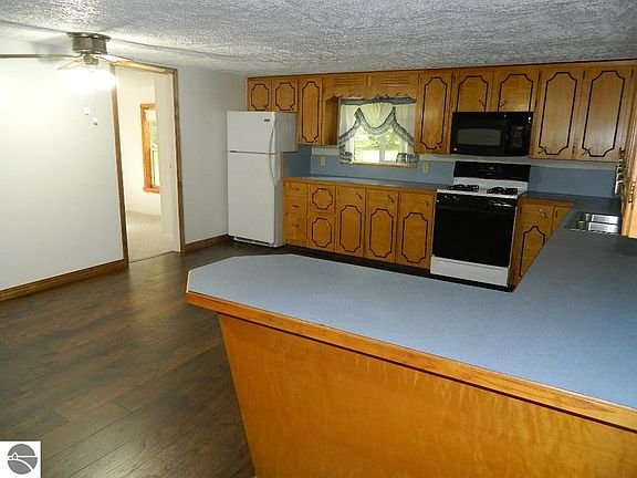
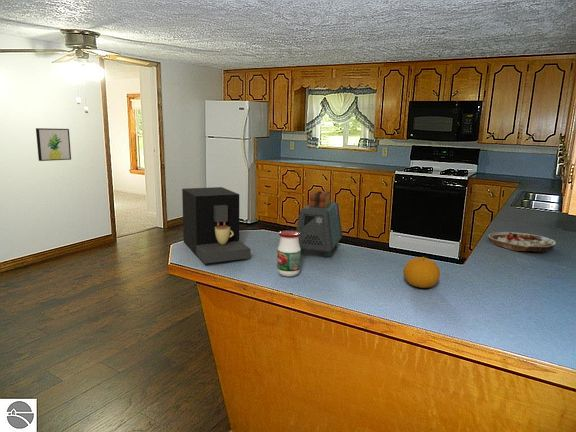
+ jar (289, 253)
+ coffee maker (214, 222)
+ wall art (54, 144)
+ fruit (421, 271)
+ plate (521, 239)
+ toaster (319, 221)
